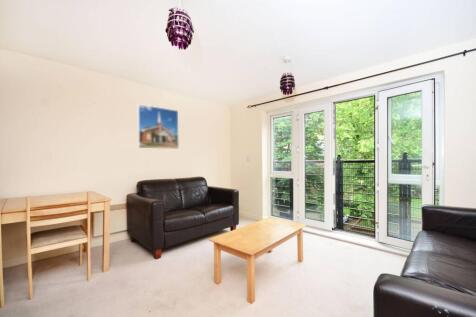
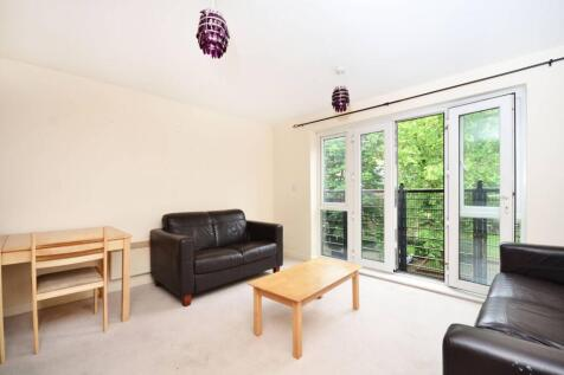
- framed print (159, 128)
